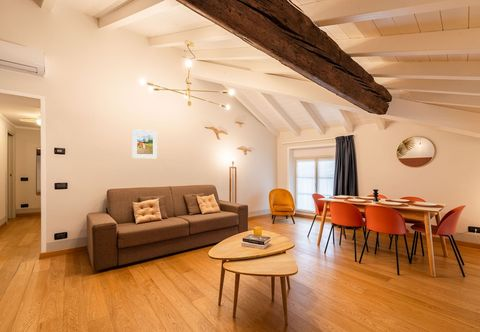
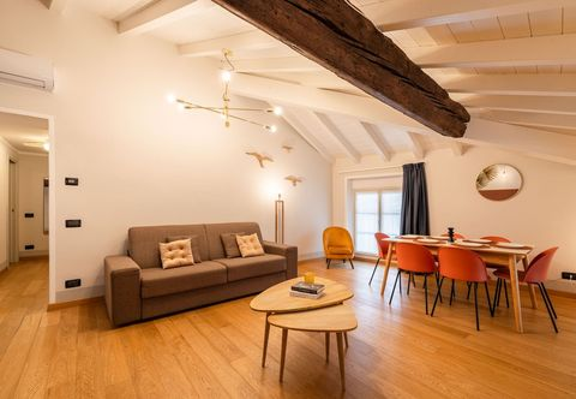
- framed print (144, 144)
